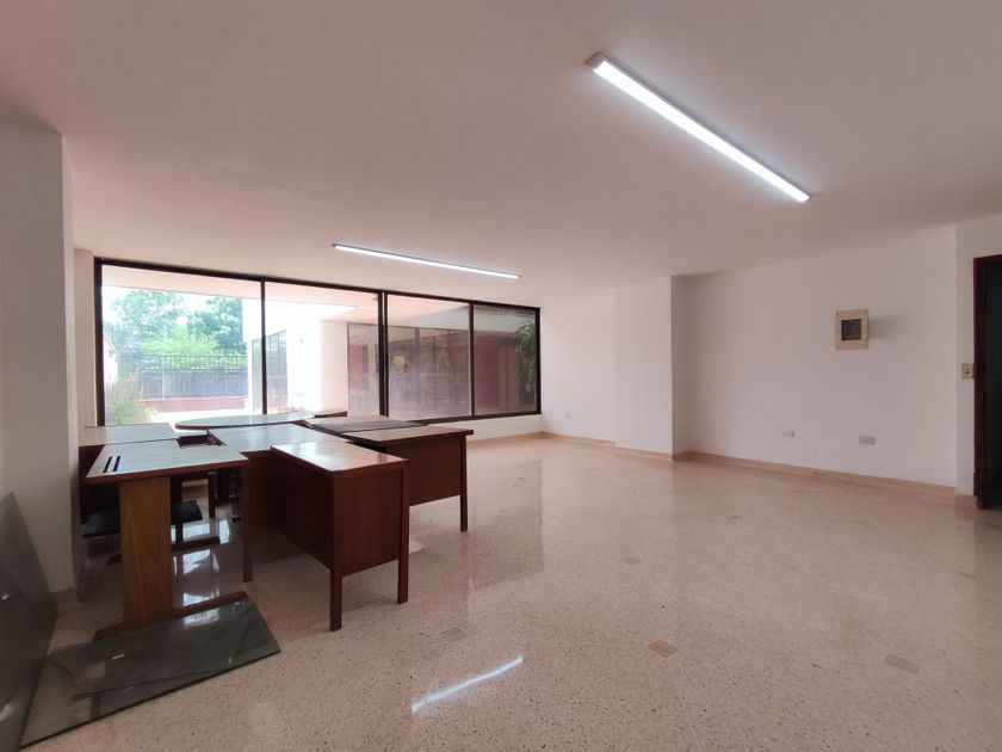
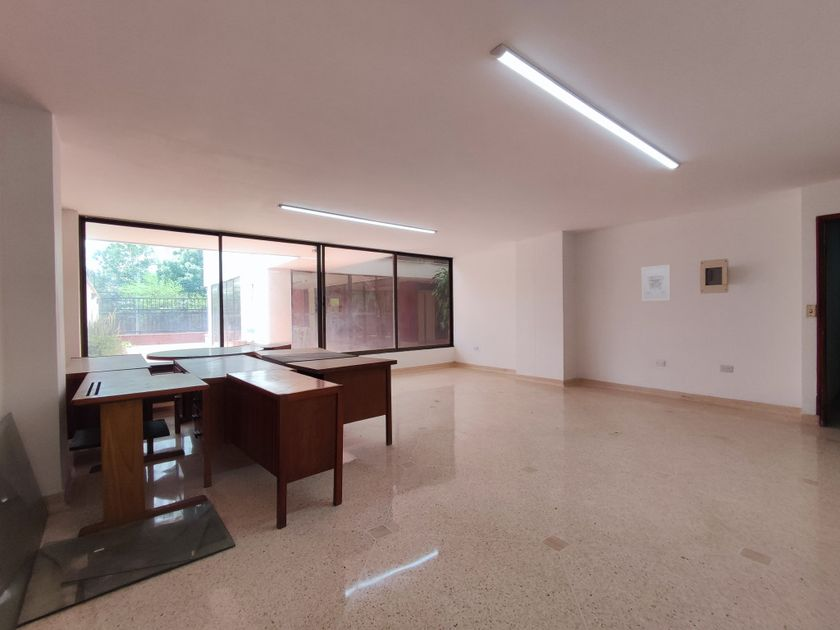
+ wall art (655, 283)
